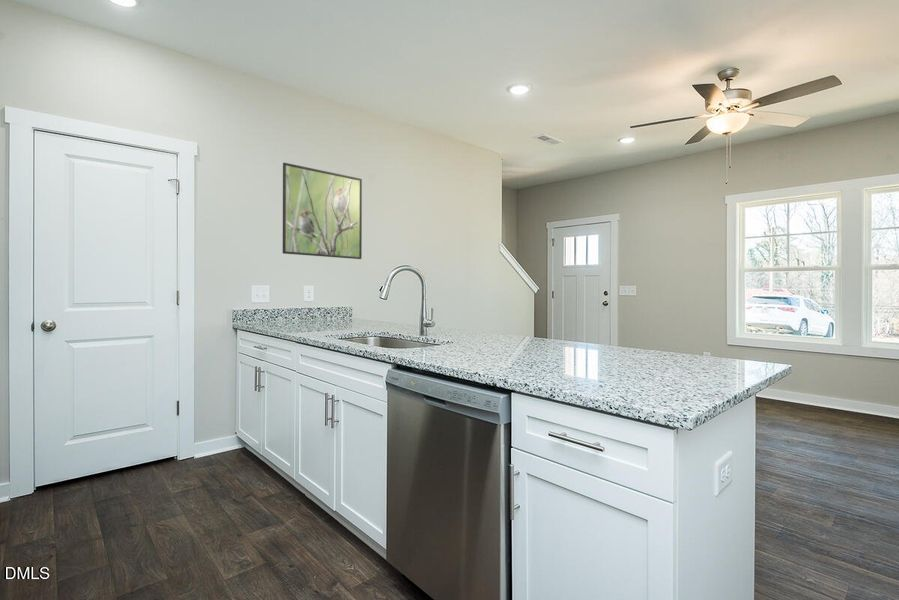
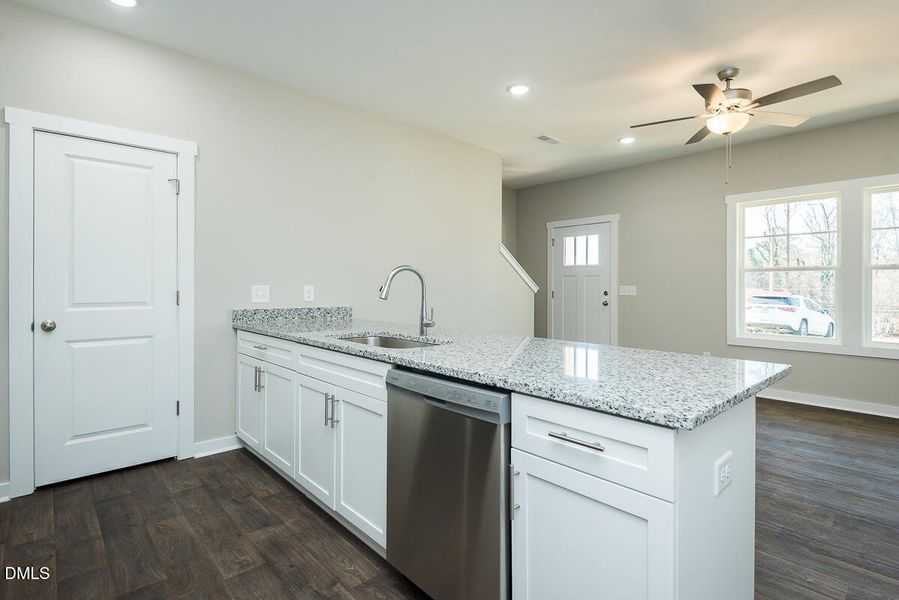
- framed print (324, 213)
